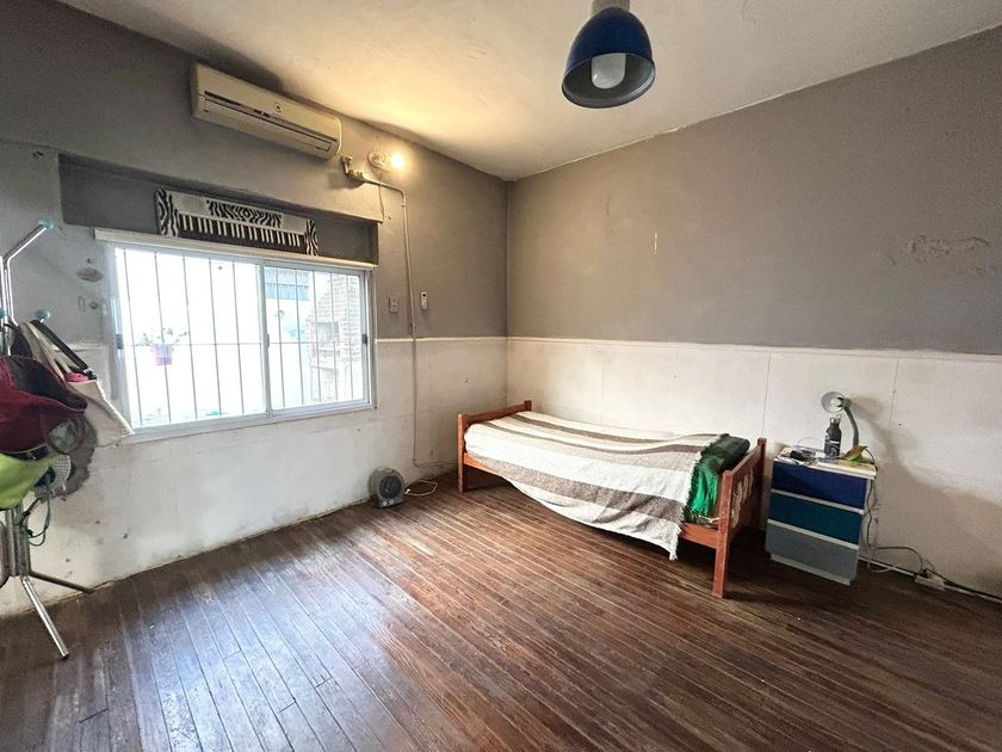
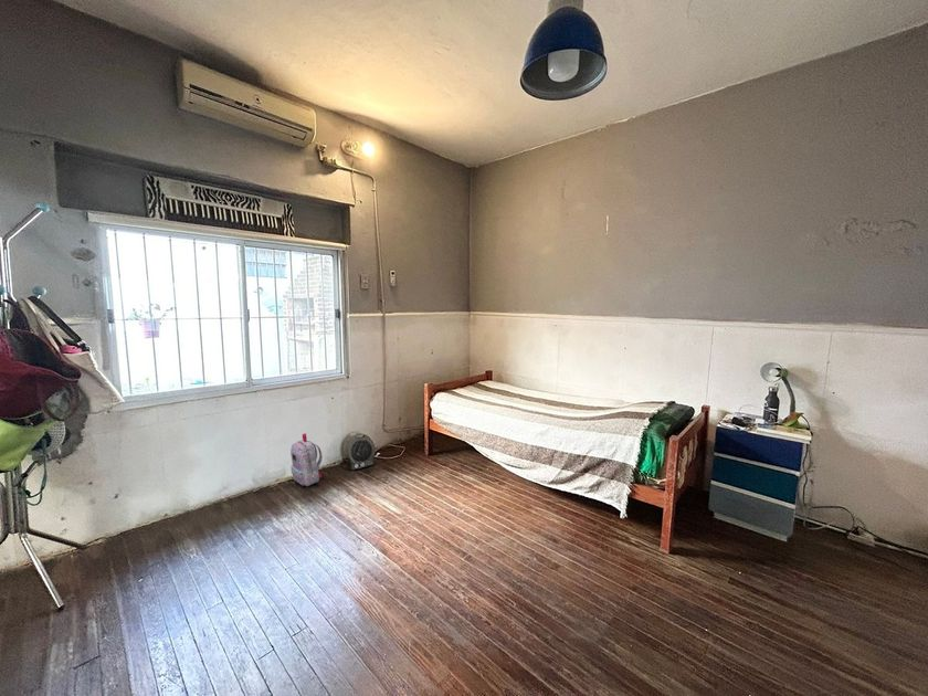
+ backpack (307, 457)
